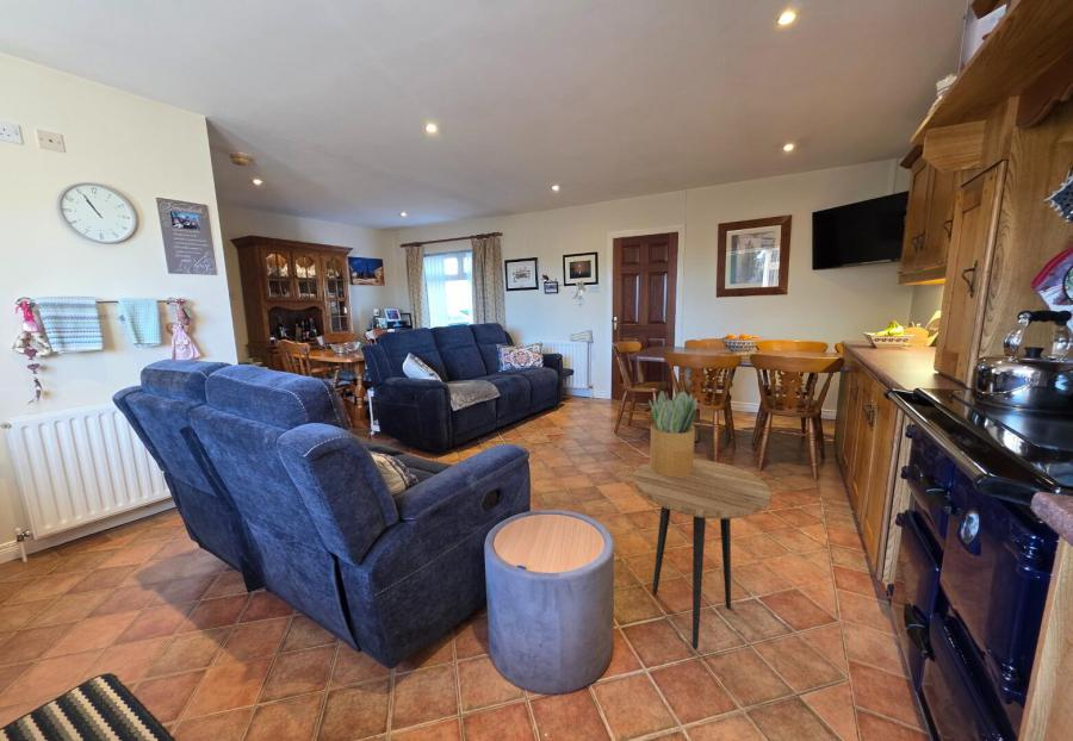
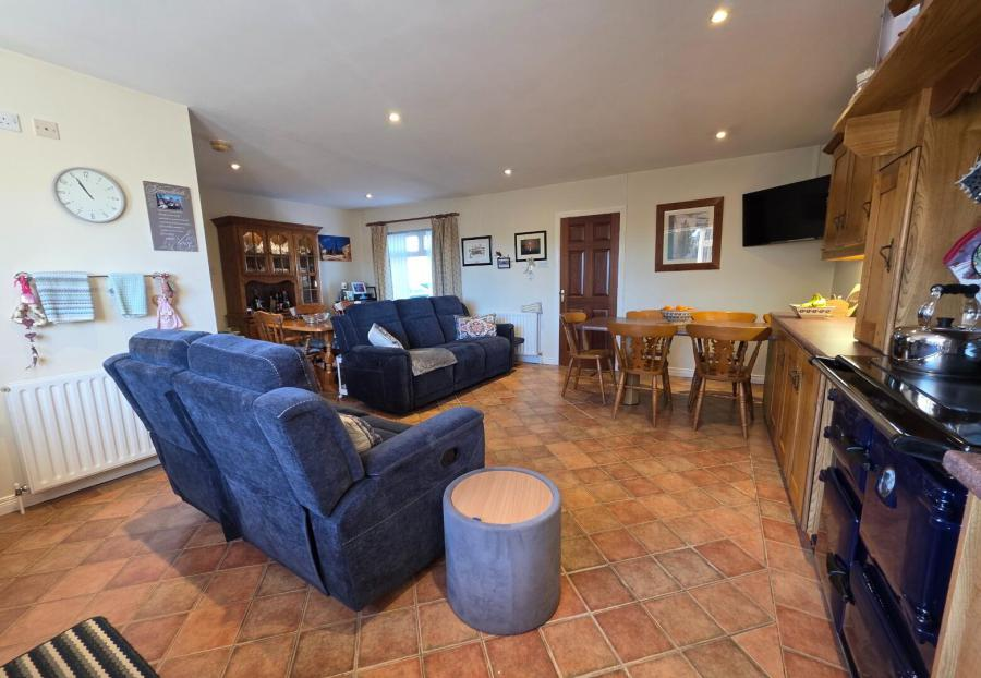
- potted plant (674, 429)
- side table (695, 549)
